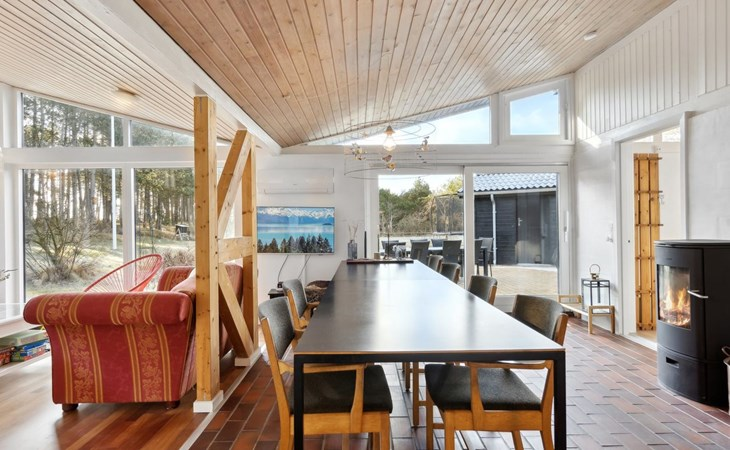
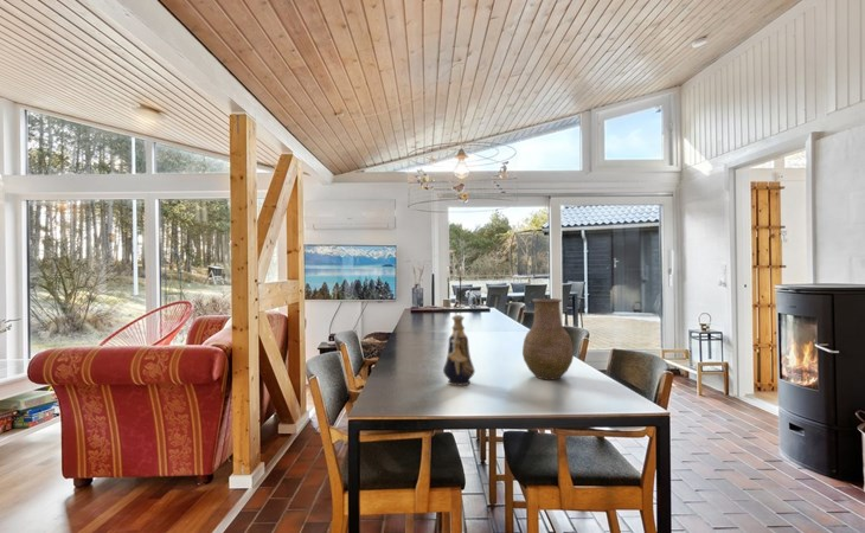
+ decorative vase (459, 348)
+ vase (547, 338)
